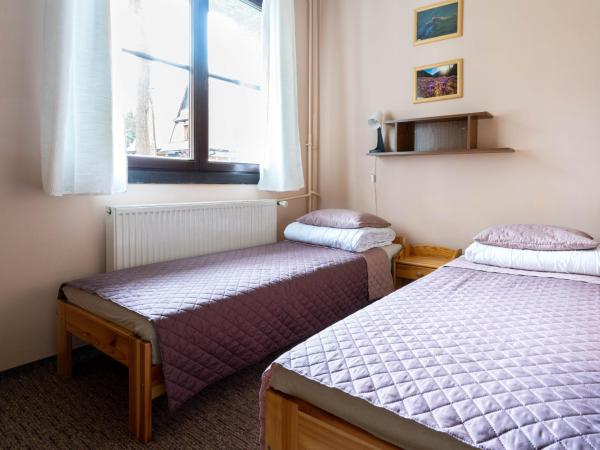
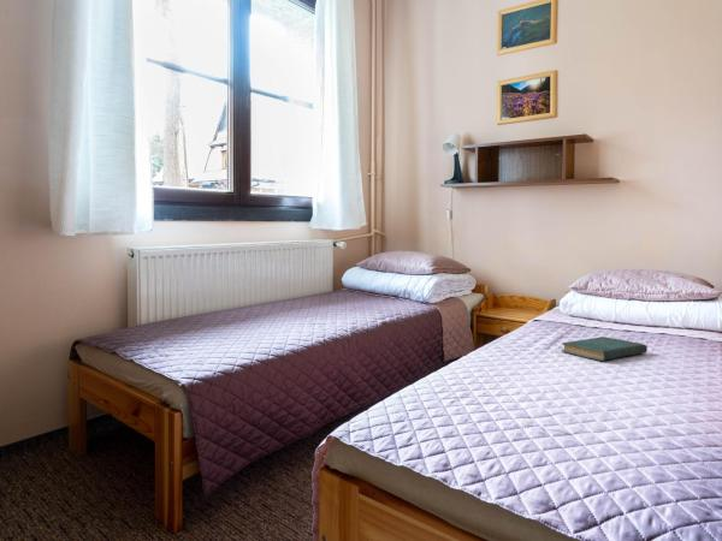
+ book (603, 347)
